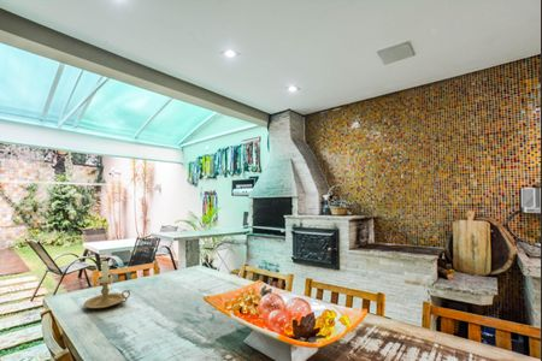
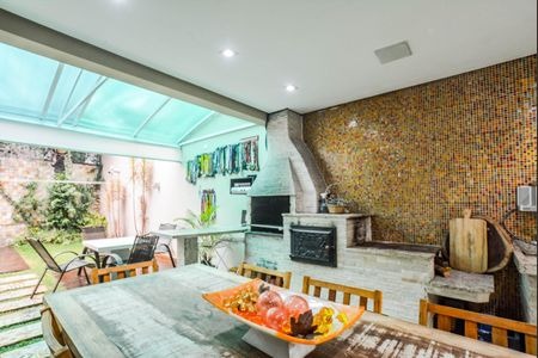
- candle holder (105, 282)
